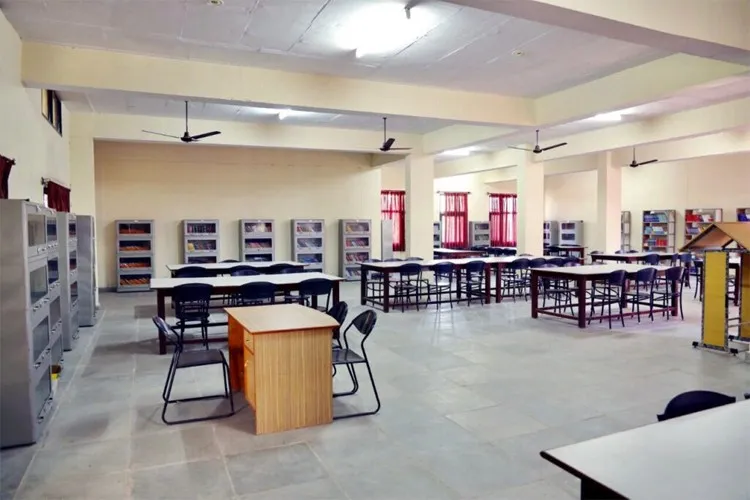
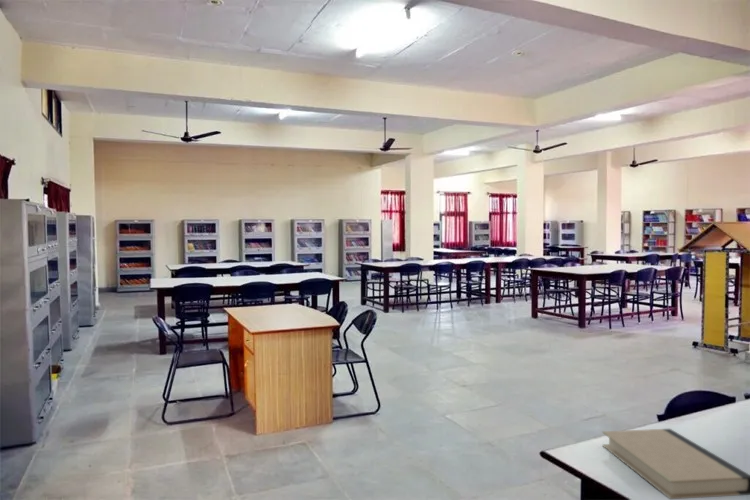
+ book (670, 459)
